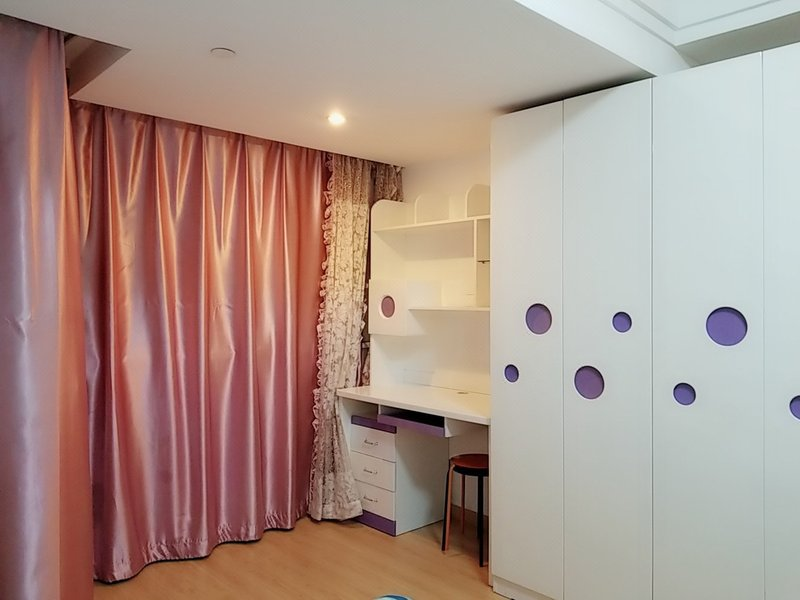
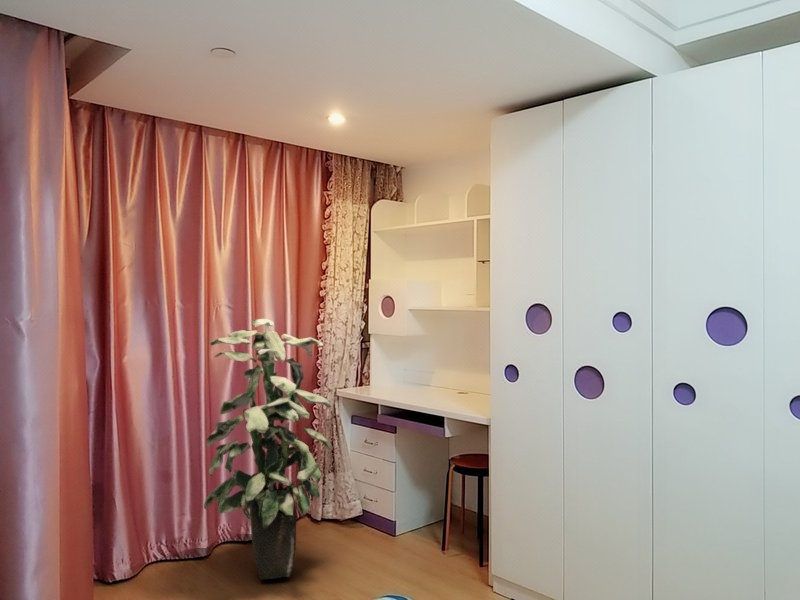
+ indoor plant (265, 445)
